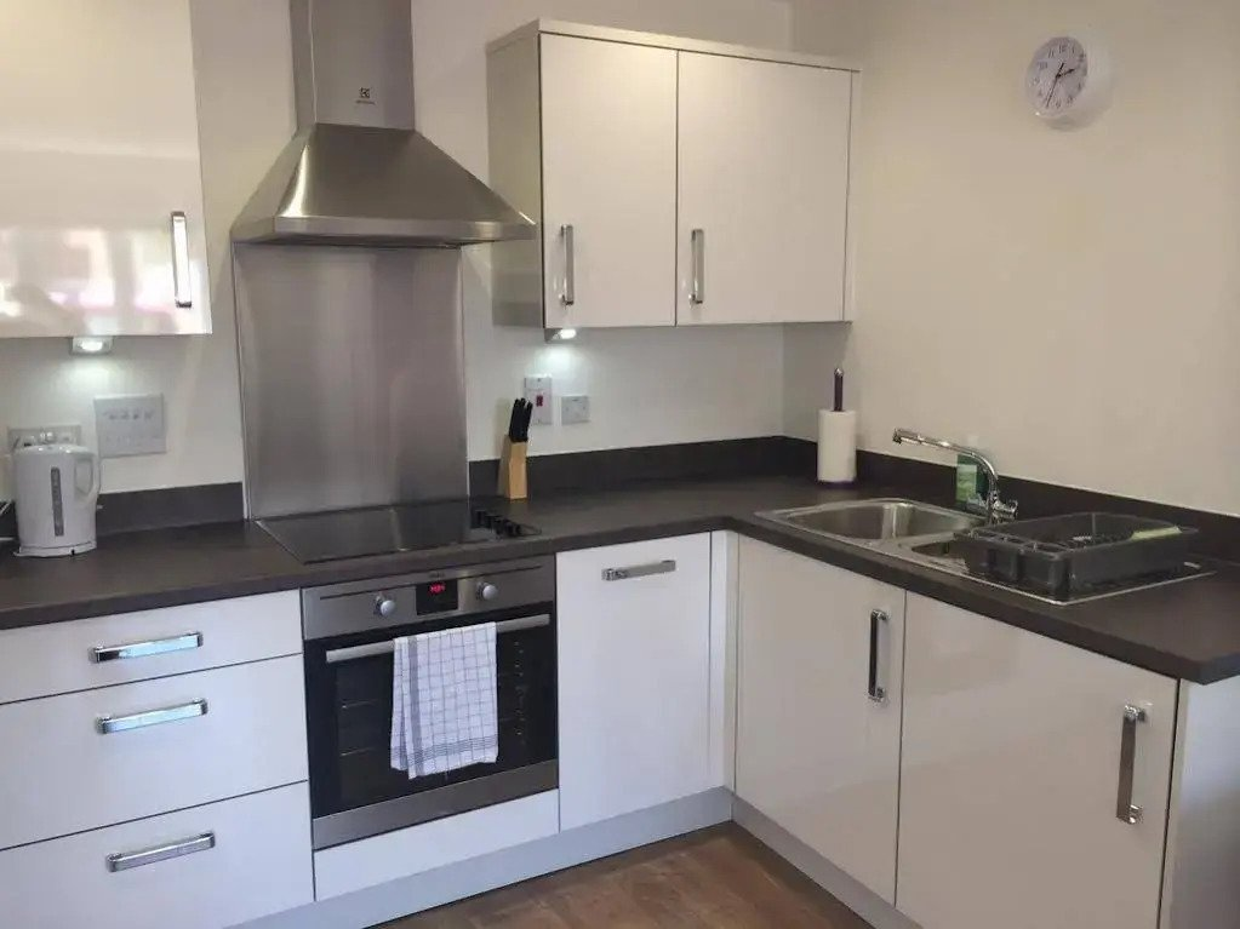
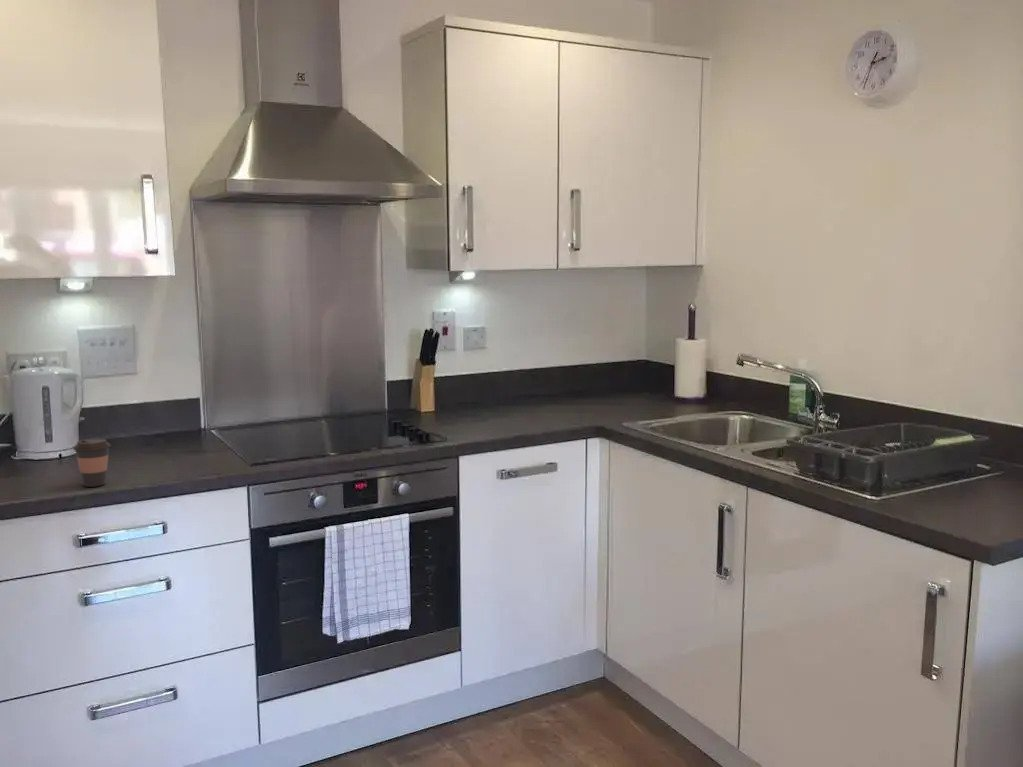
+ coffee cup (93, 462)
